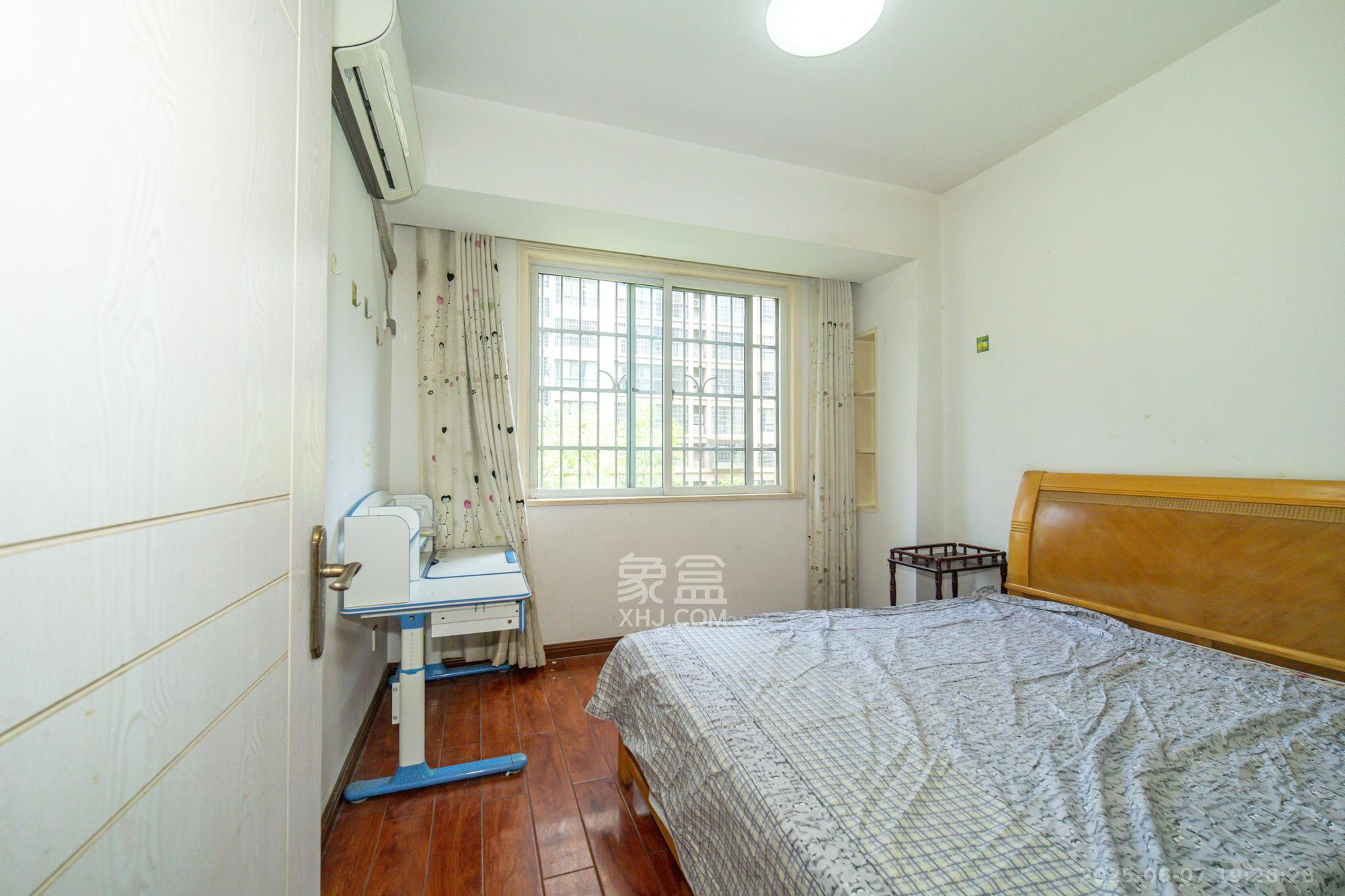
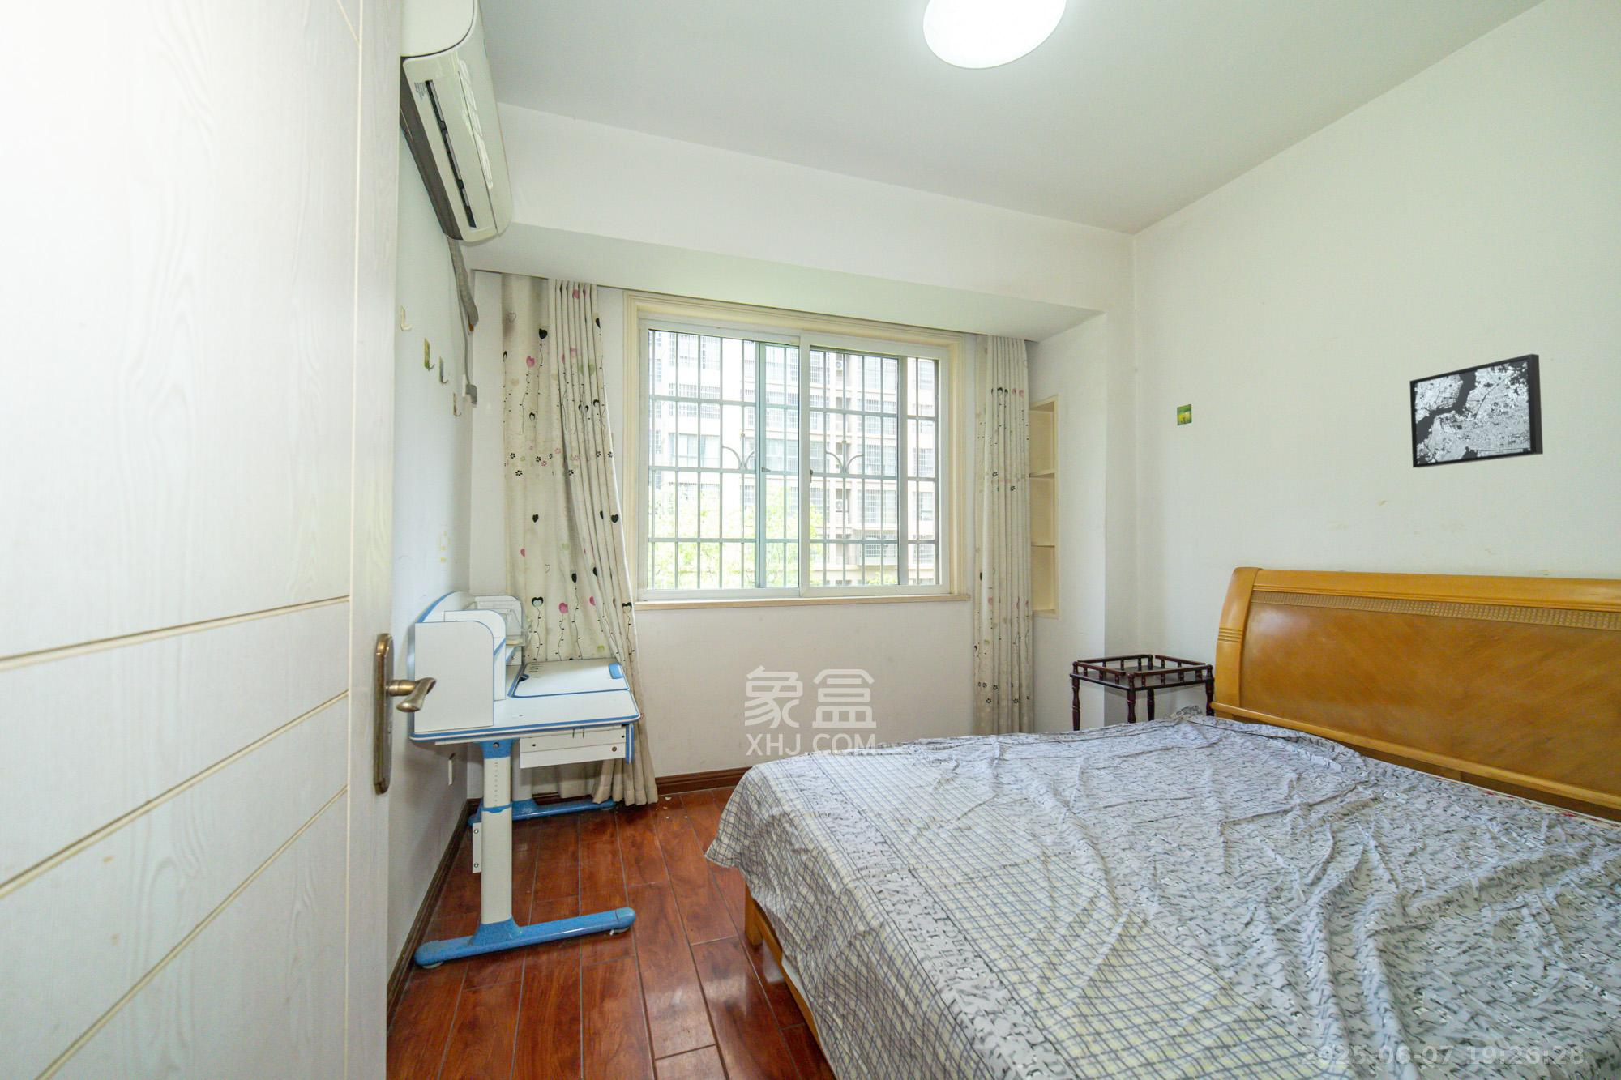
+ wall art (1472, 415)
